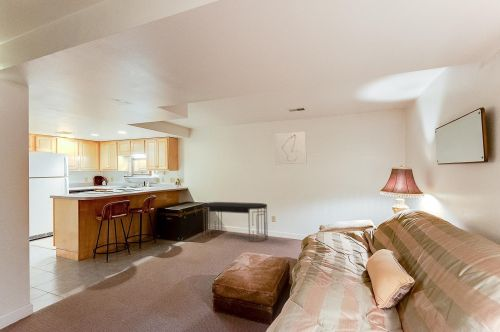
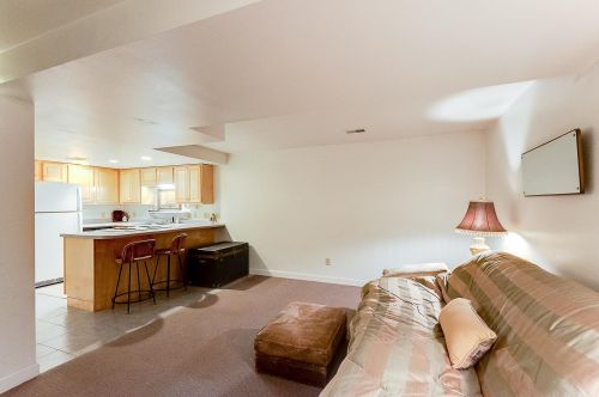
- console table (234, 212)
- wall art (290, 148)
